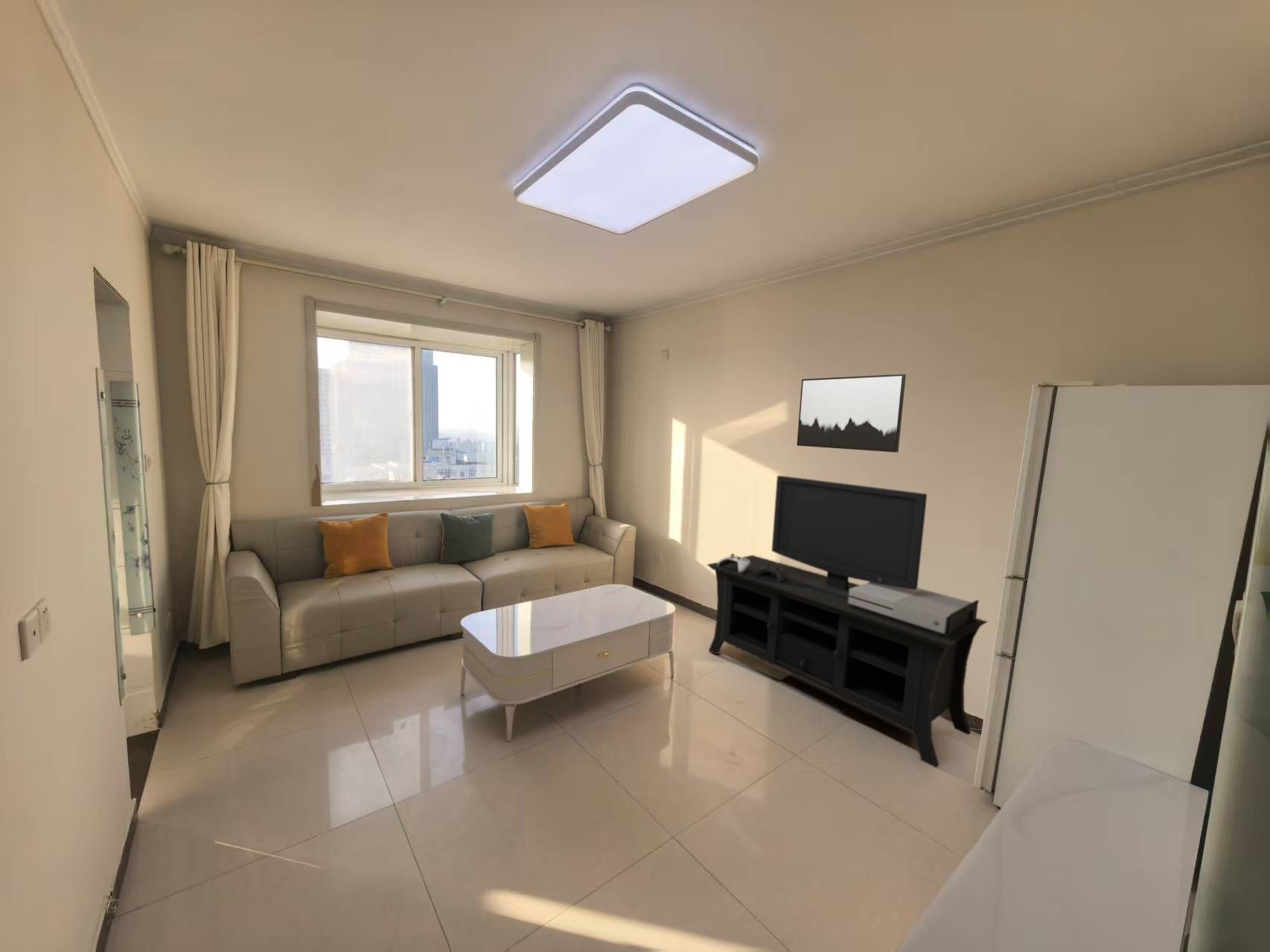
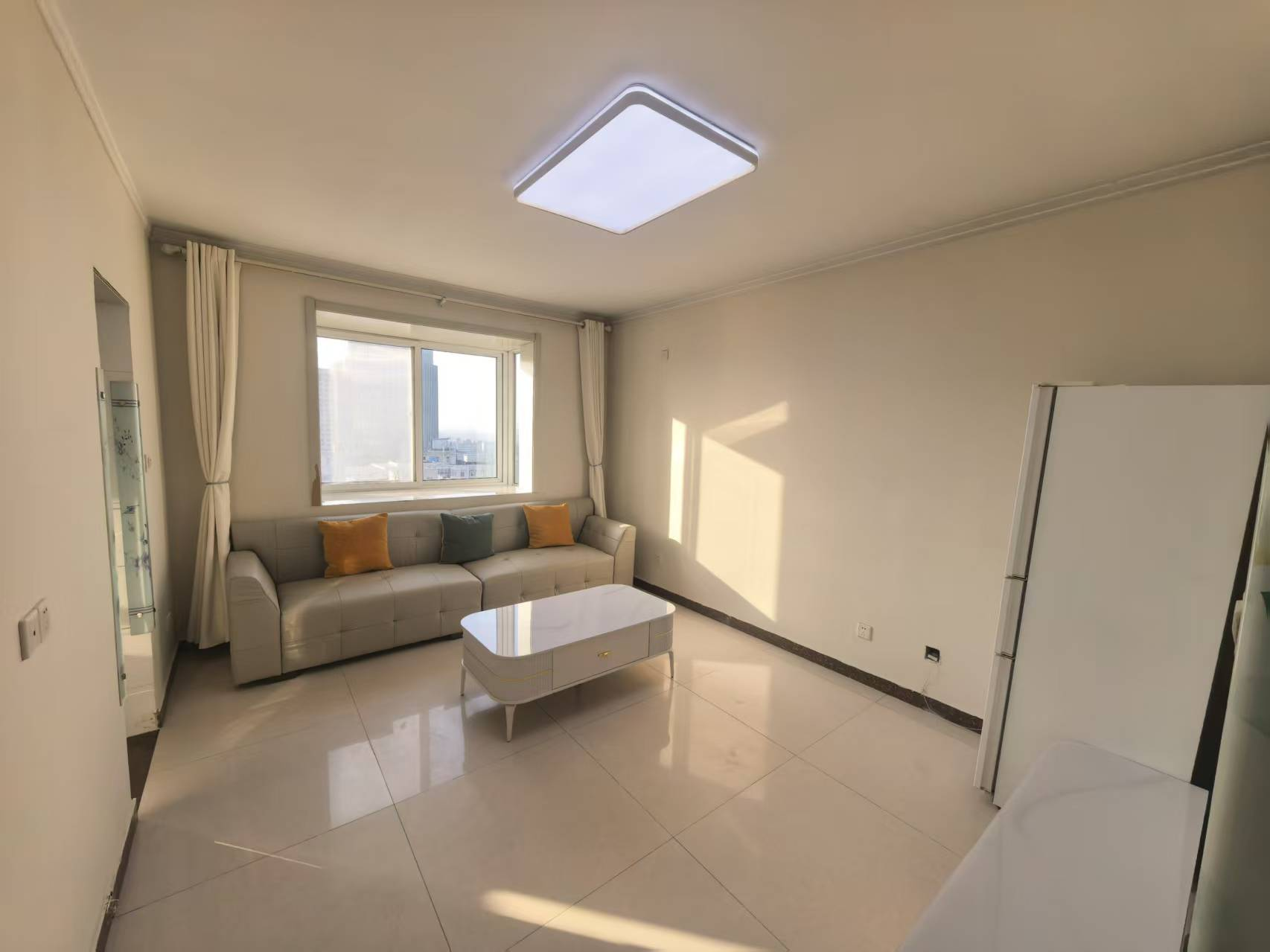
- media console (828, 587)
- wall art (846, 413)
